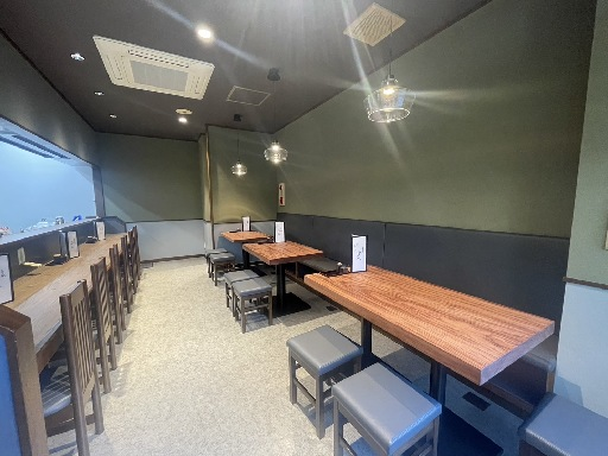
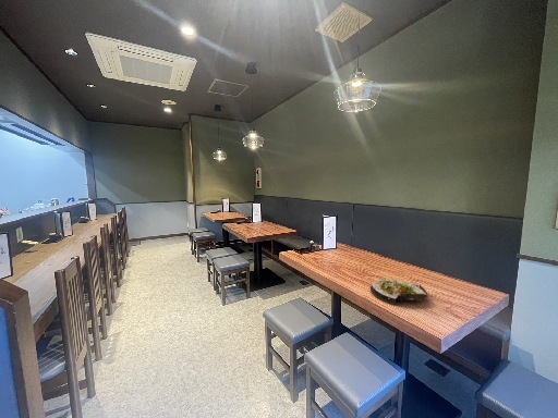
+ salad plate (396, 287)
